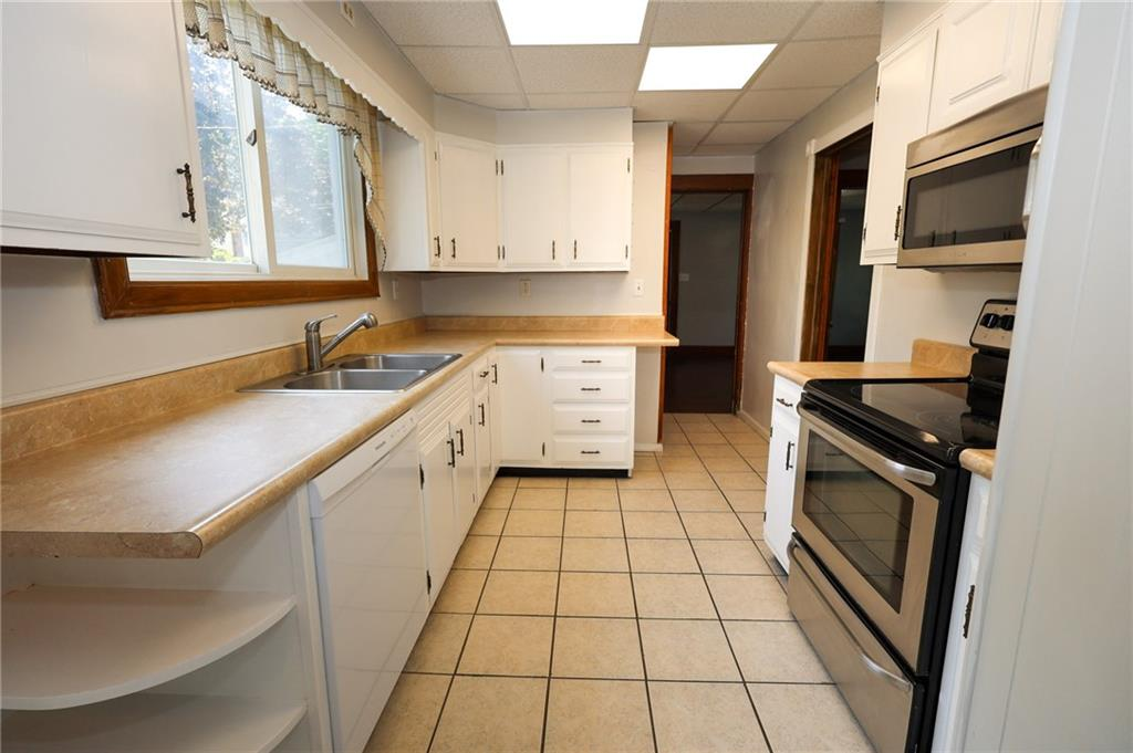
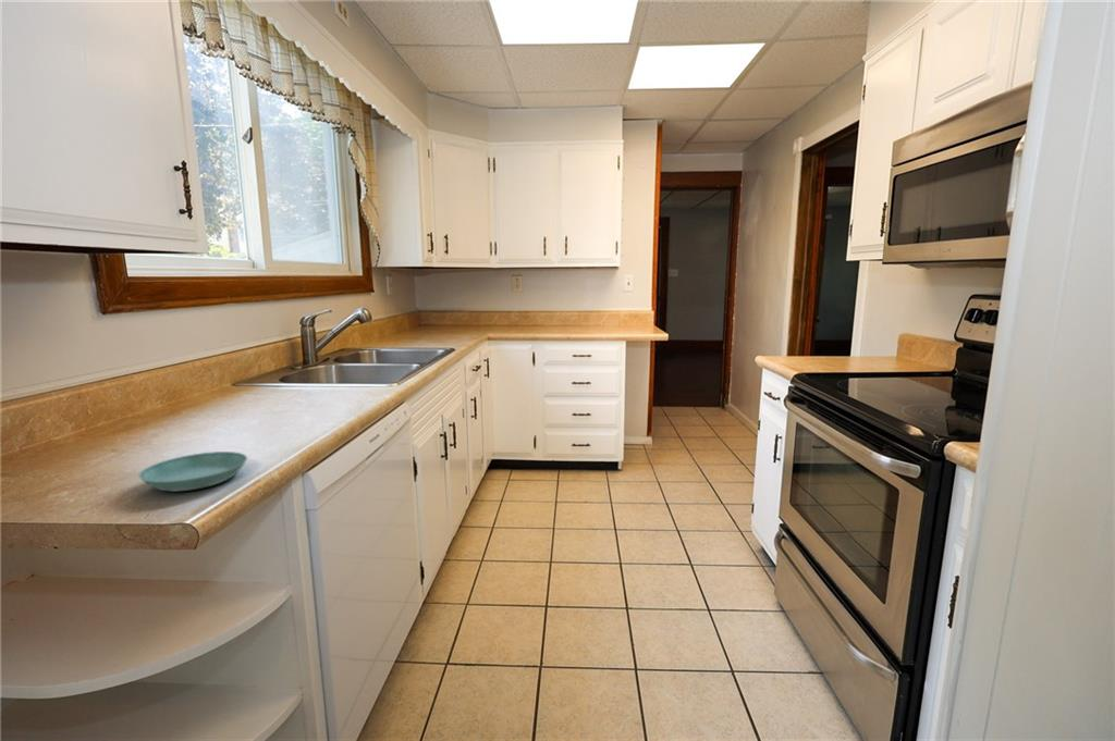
+ saucer (196, 472)
